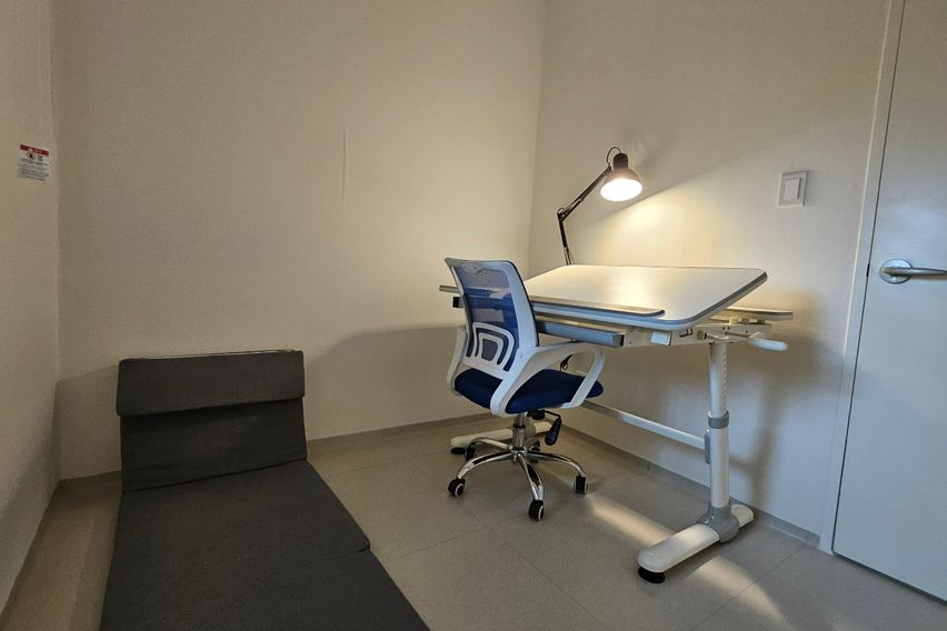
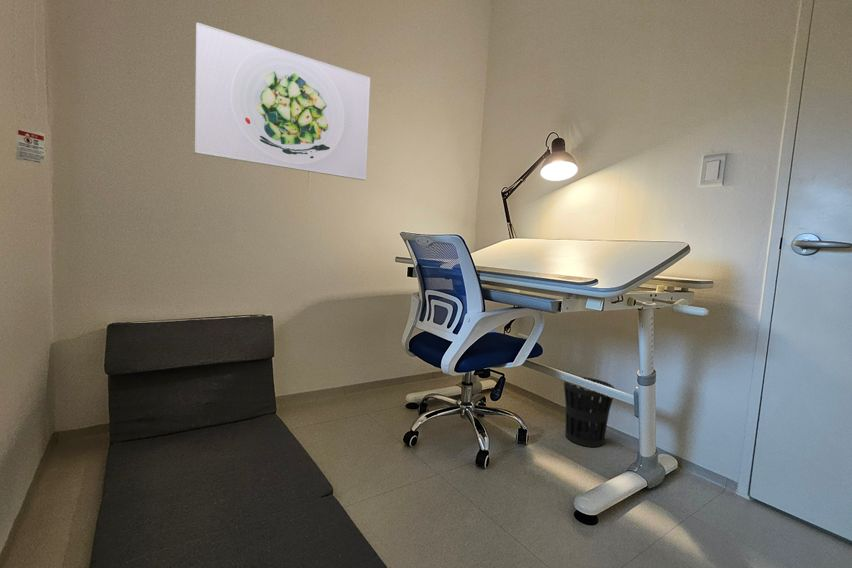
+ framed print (291, 111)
+ wastebasket (586, 411)
